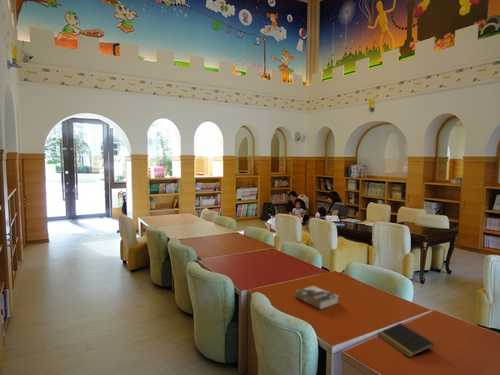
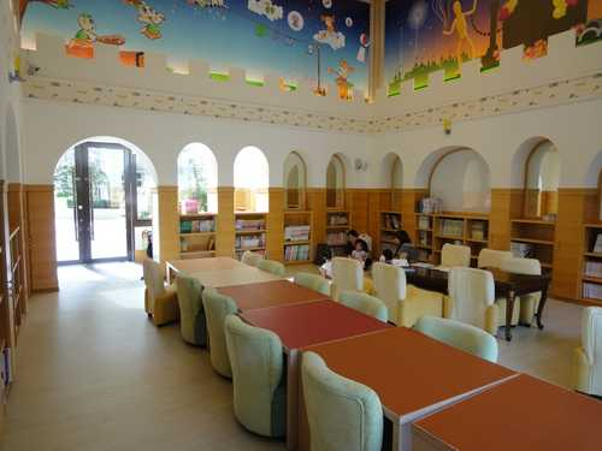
- book (316, 296)
- notepad (404, 338)
